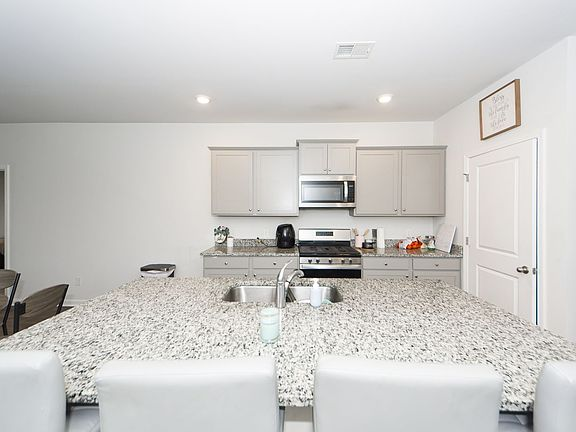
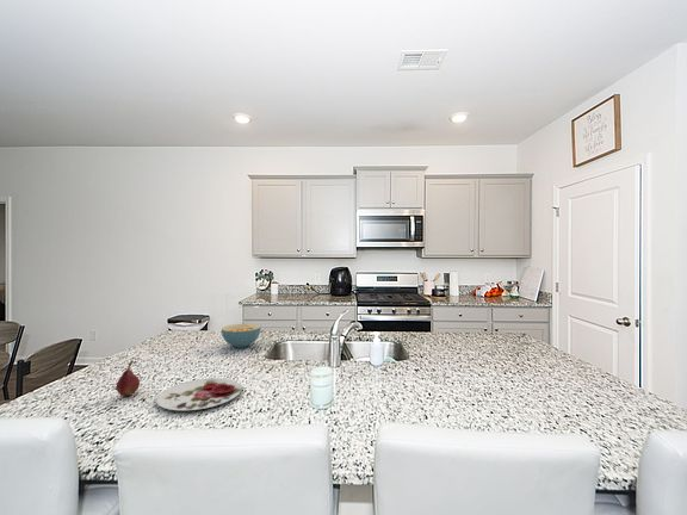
+ cereal bowl (241, 336)
+ plate (200, 391)
+ fruit (128, 378)
